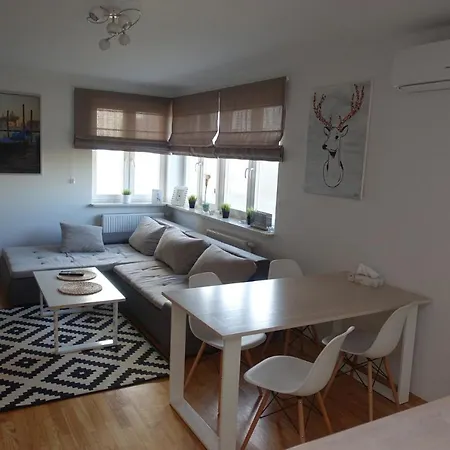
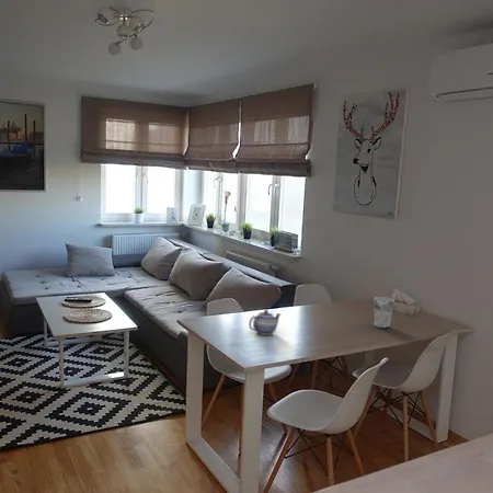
+ cup (382, 312)
+ teapot (265, 321)
